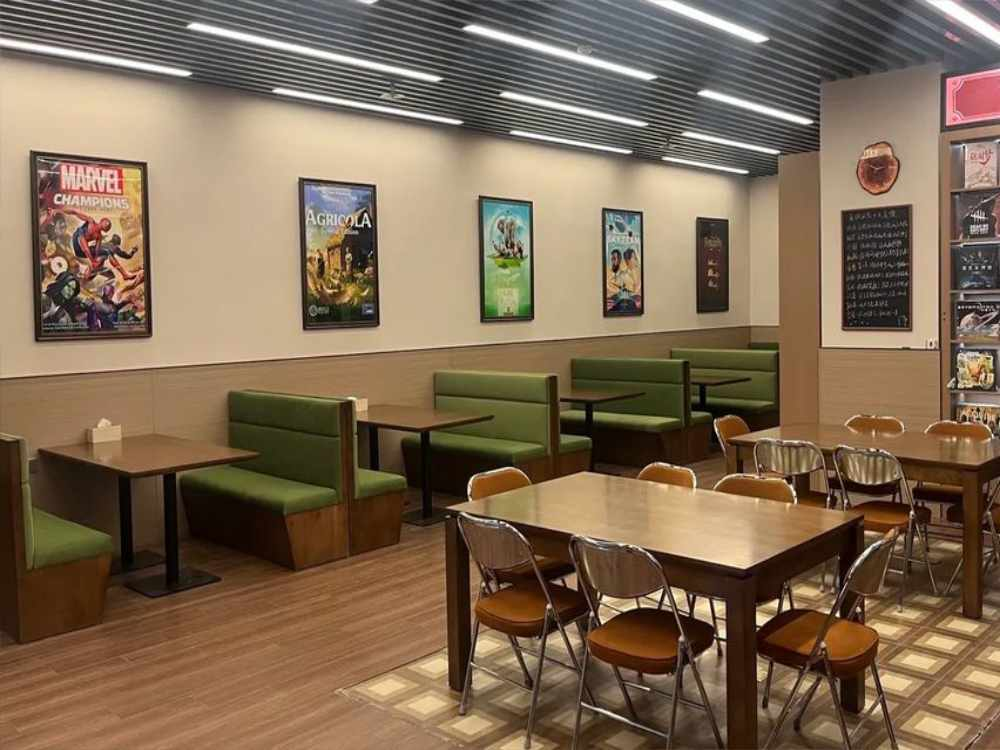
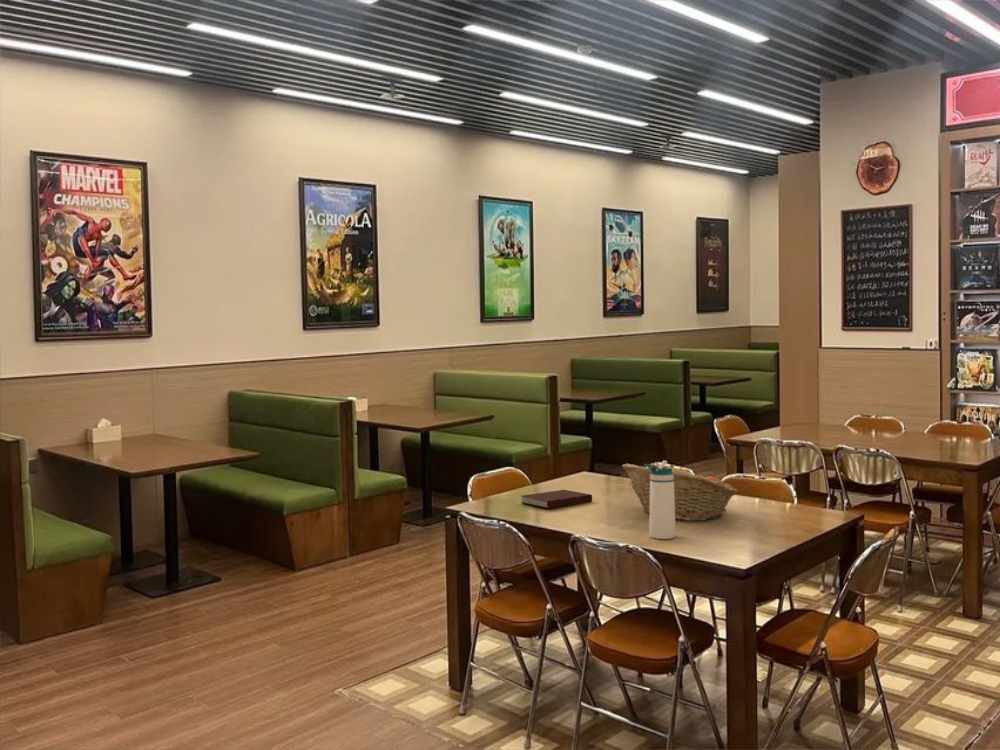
+ water bottle (660, 498)
+ fruit basket (678, 488)
+ notebook (556, 498)
